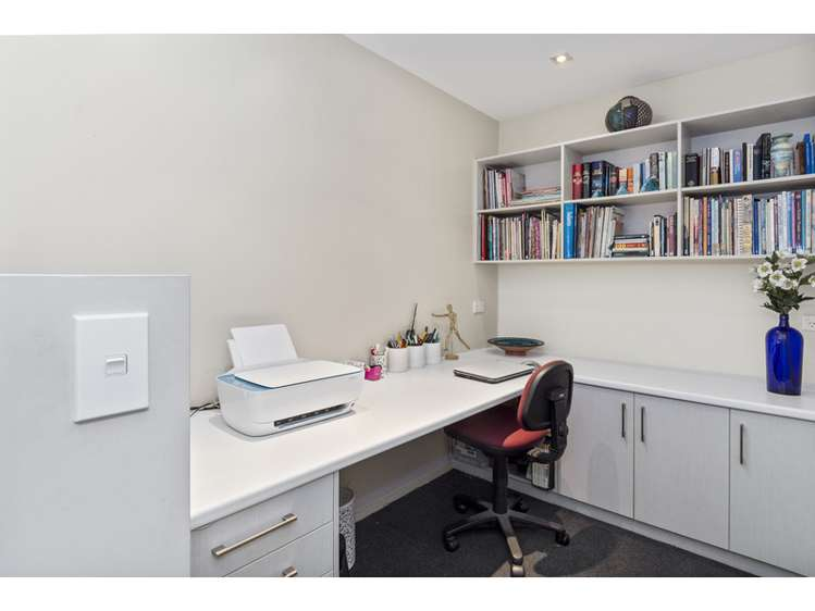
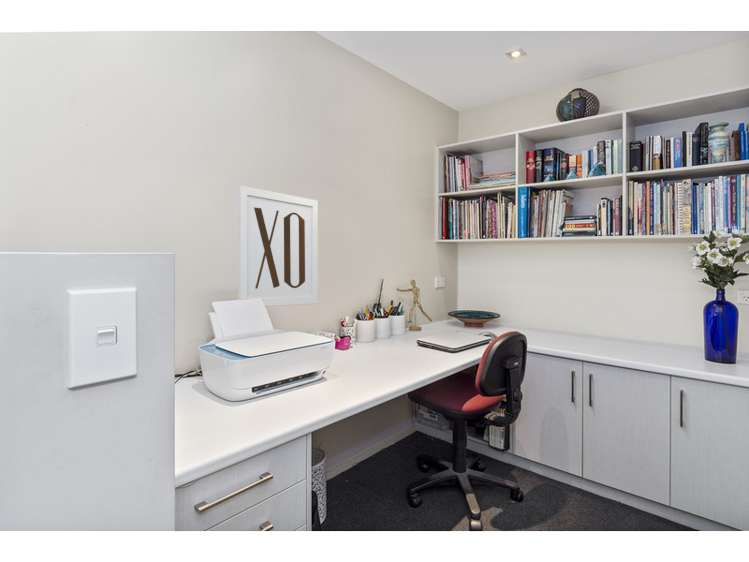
+ wall art (281, 249)
